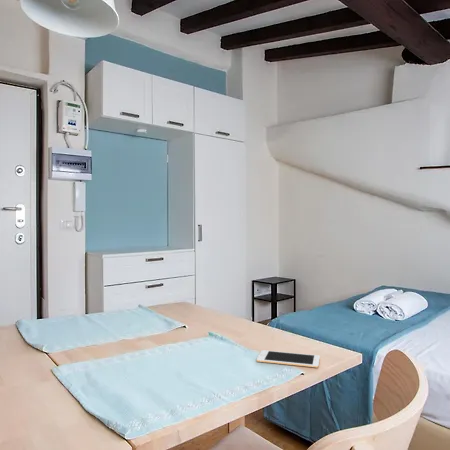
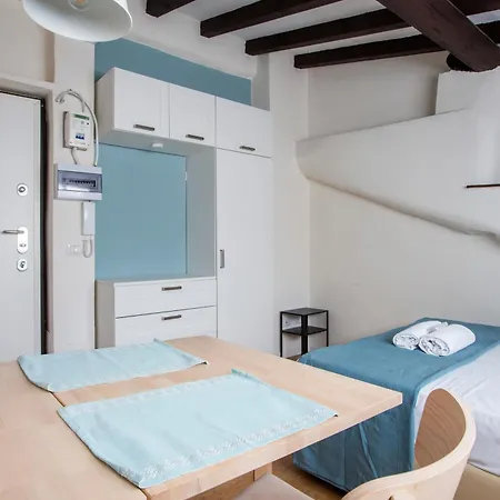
- cell phone (288, 358)
